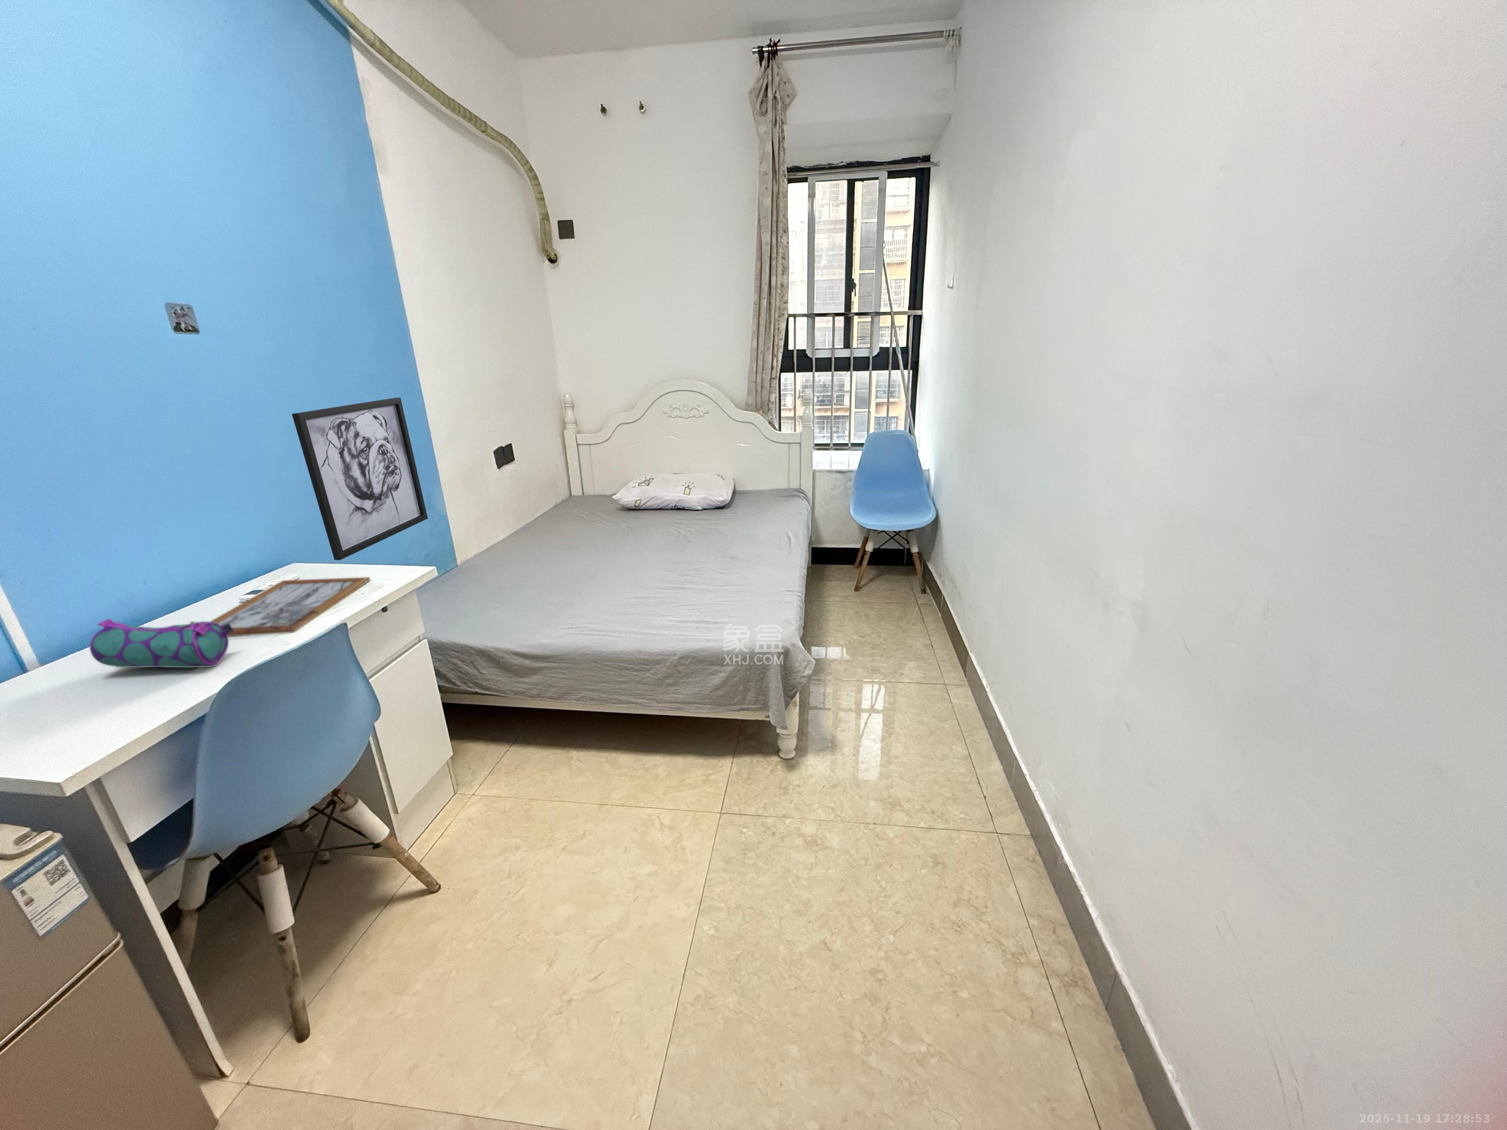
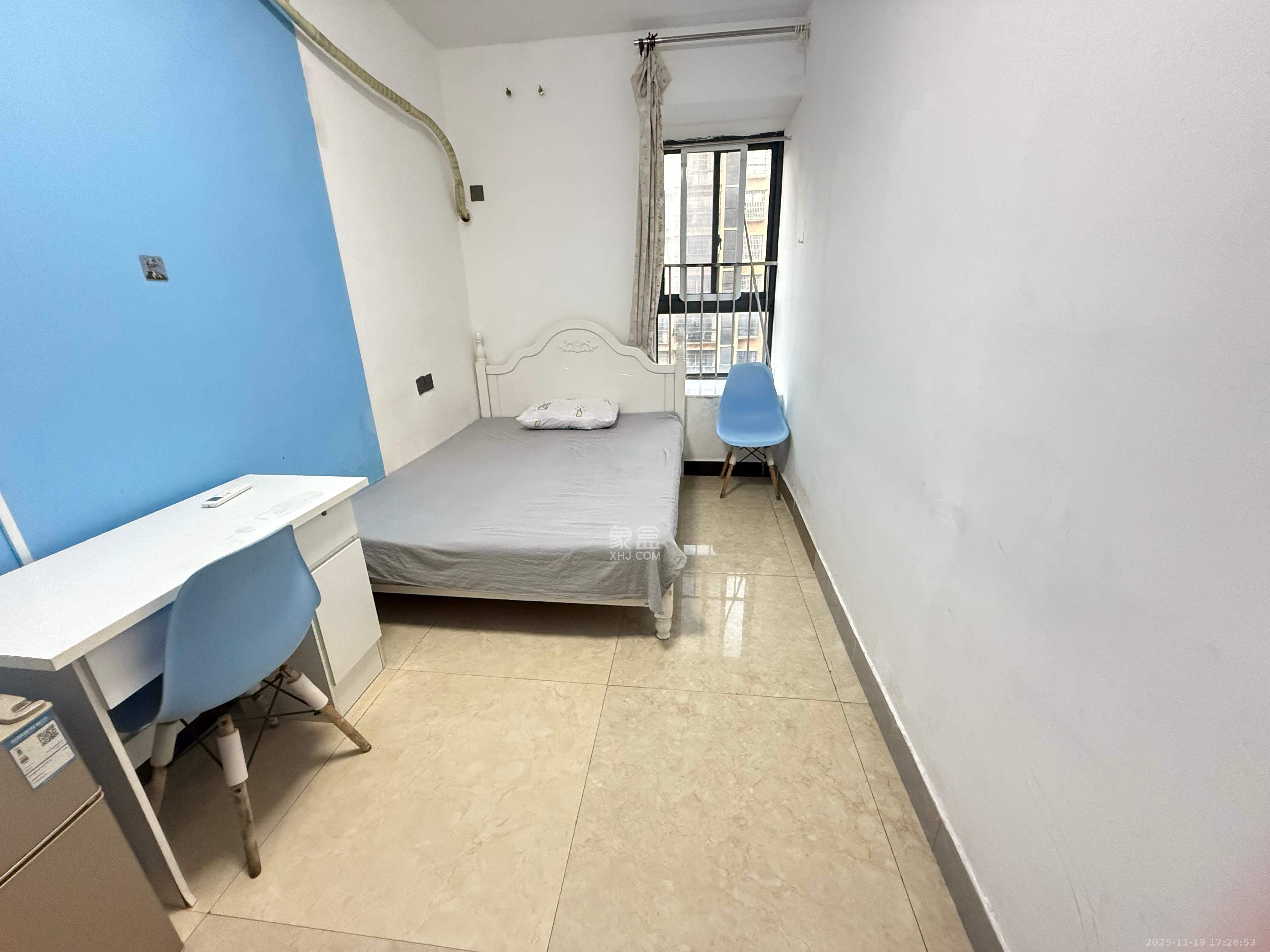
- wall art (369, 474)
- picture frame (288, 604)
- pencil case (163, 643)
